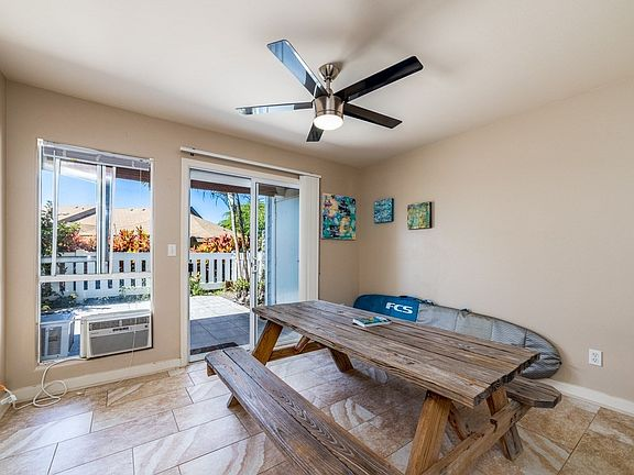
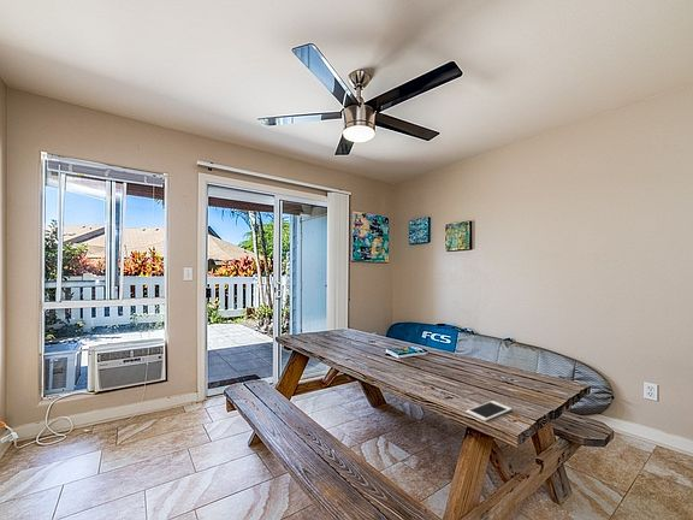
+ cell phone (488, 409)
